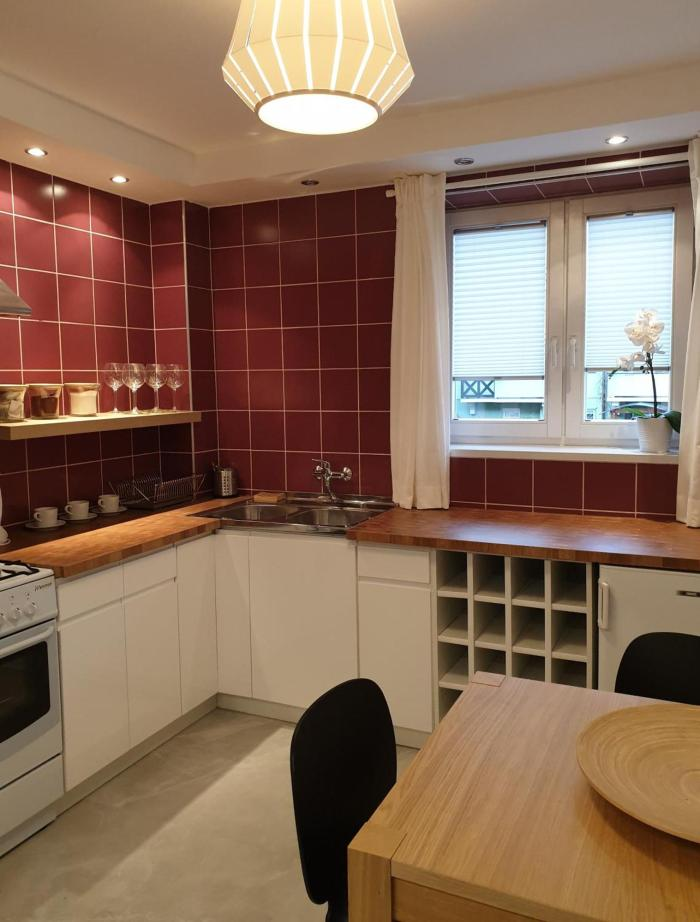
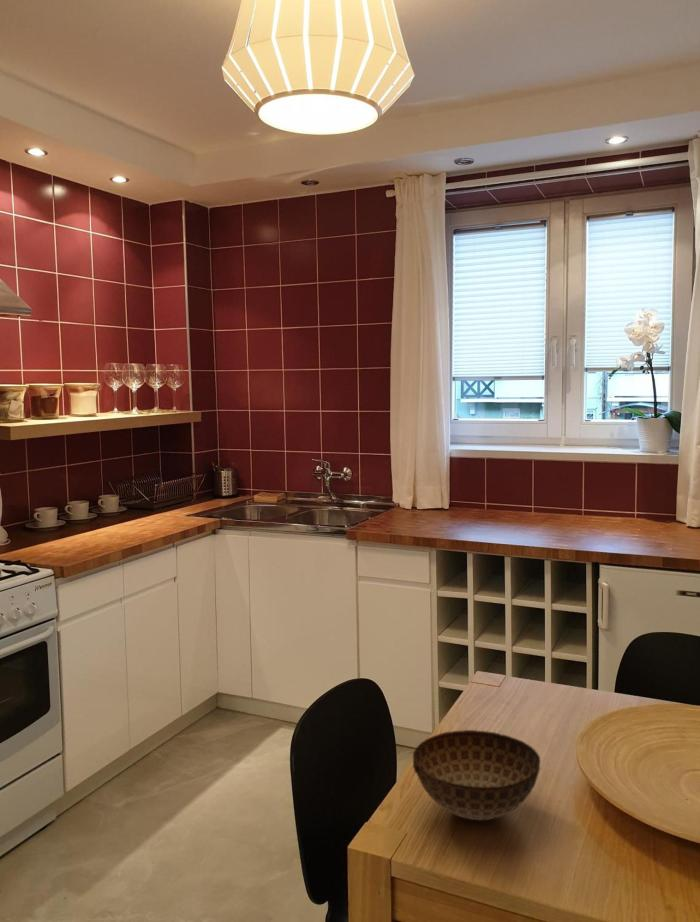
+ bowl (475, 782)
